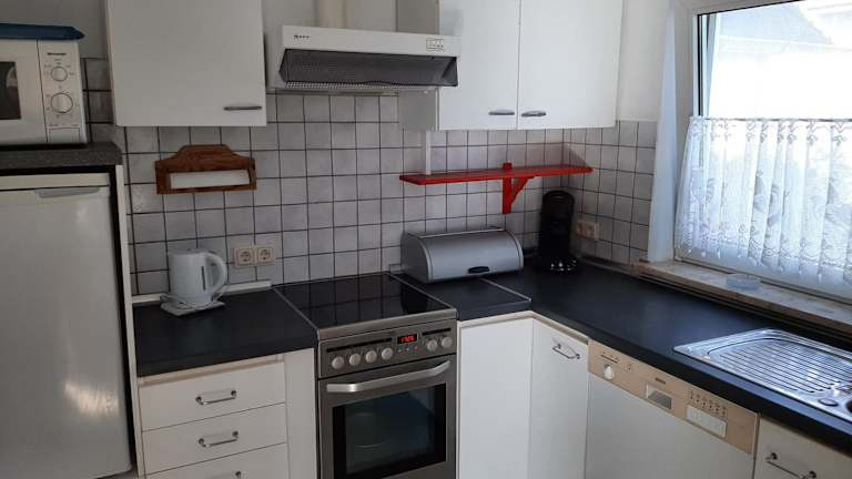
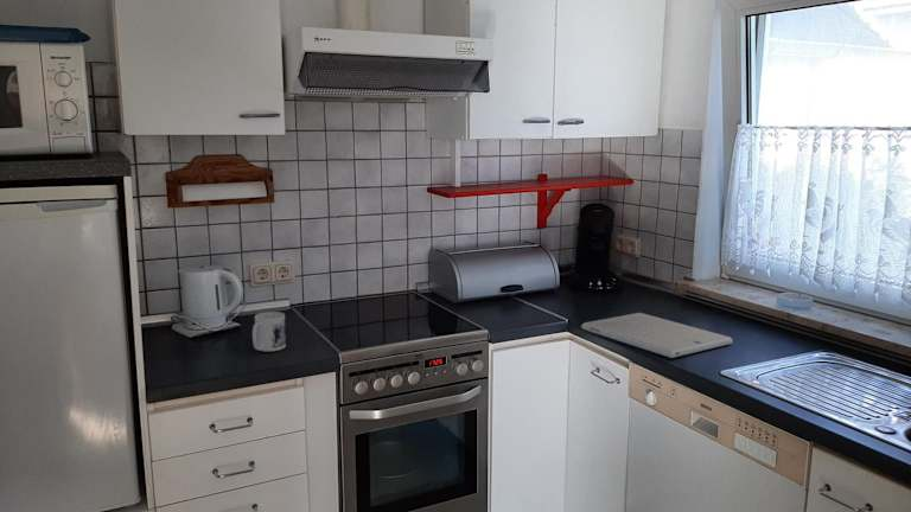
+ mug (266, 333)
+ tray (654, 332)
